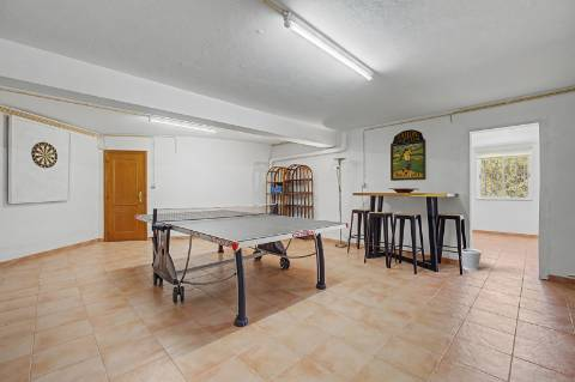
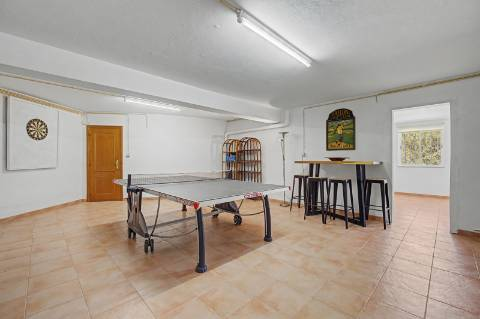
- wastebasket (470, 259)
